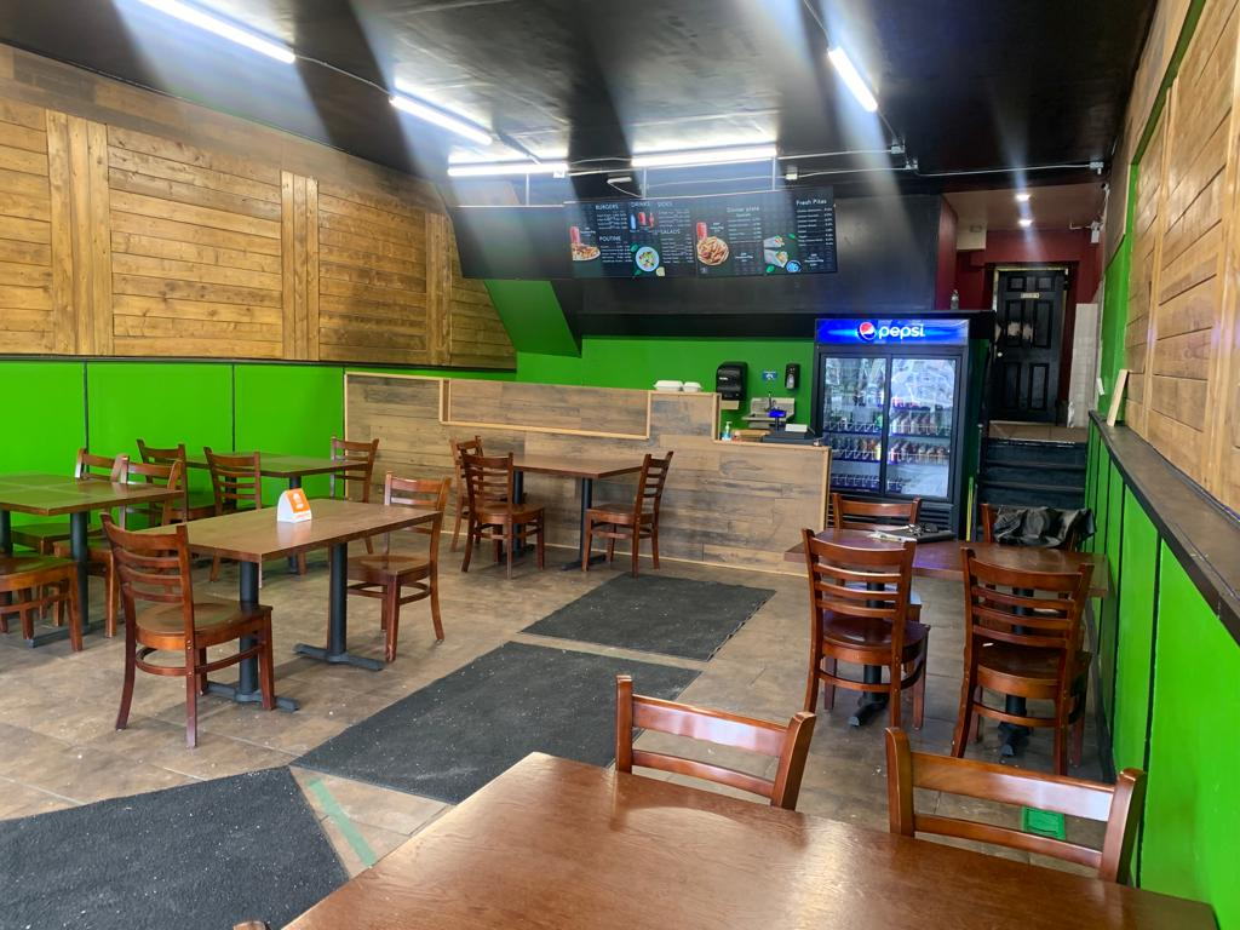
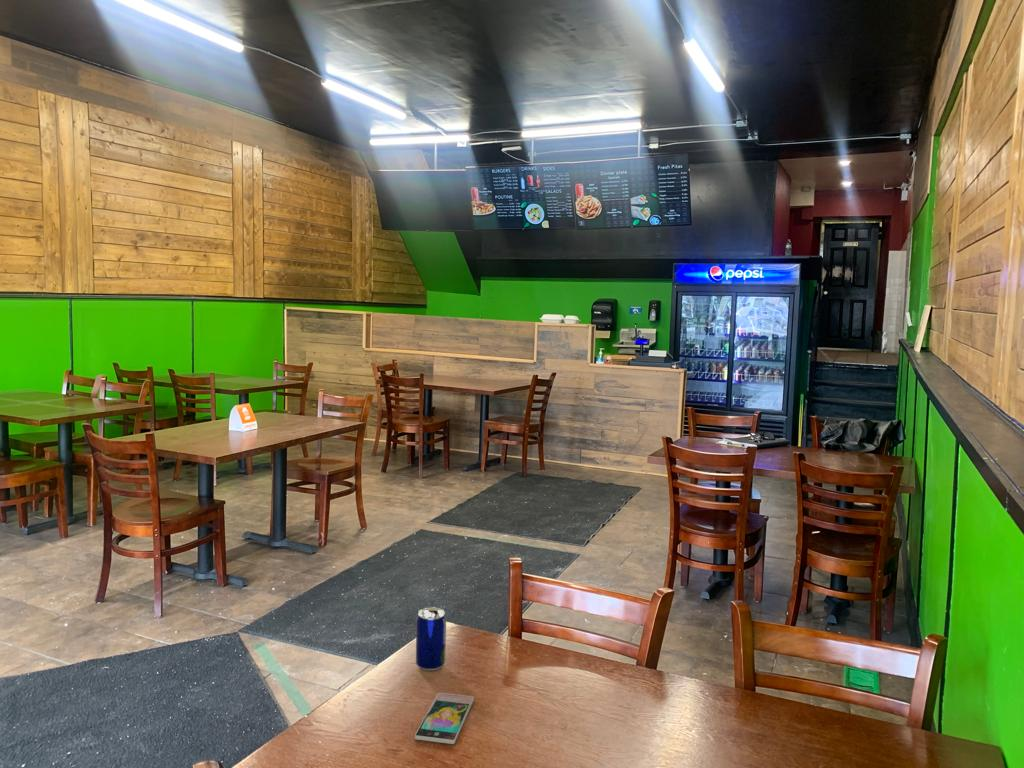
+ beer can (430, 638)
+ smartphone (445, 716)
